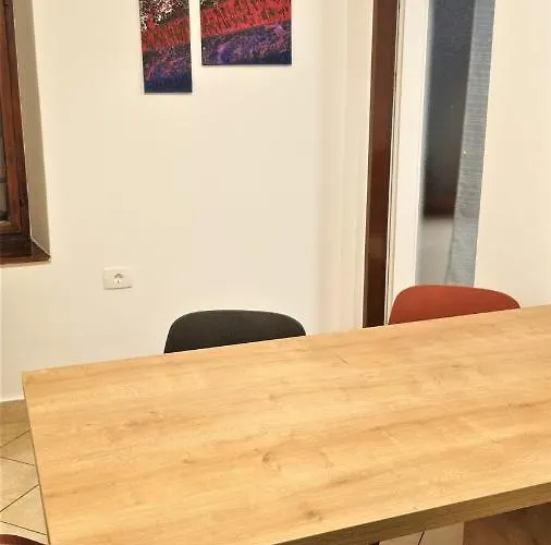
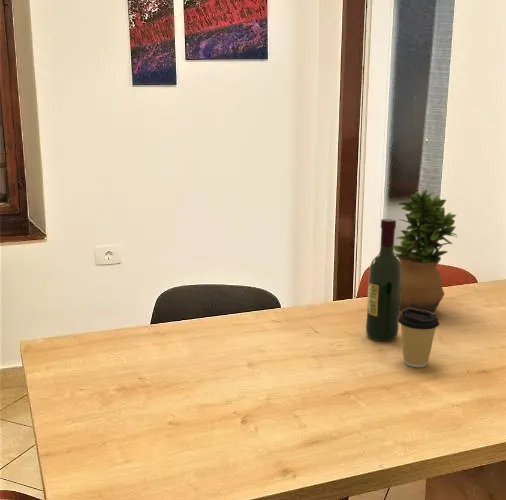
+ wine bottle (384, 279)
+ potted plant (427, 250)
+ coffee cup (417, 338)
